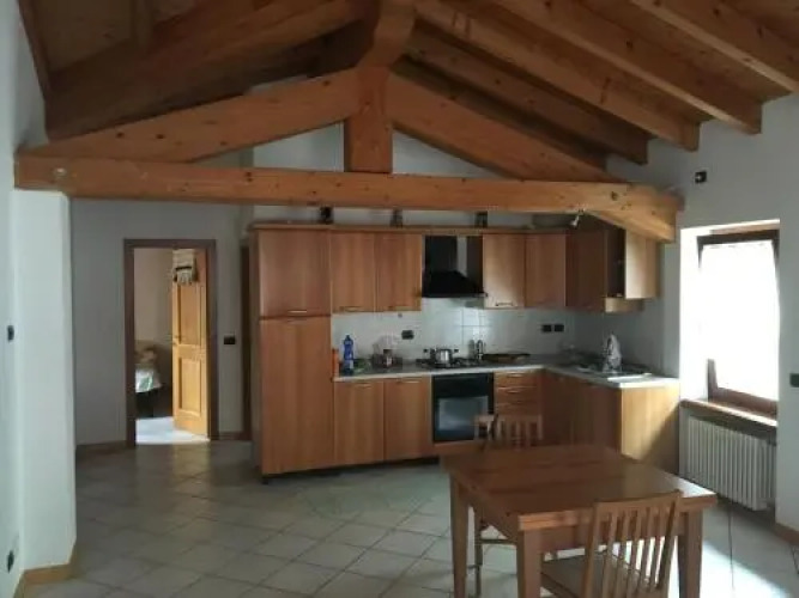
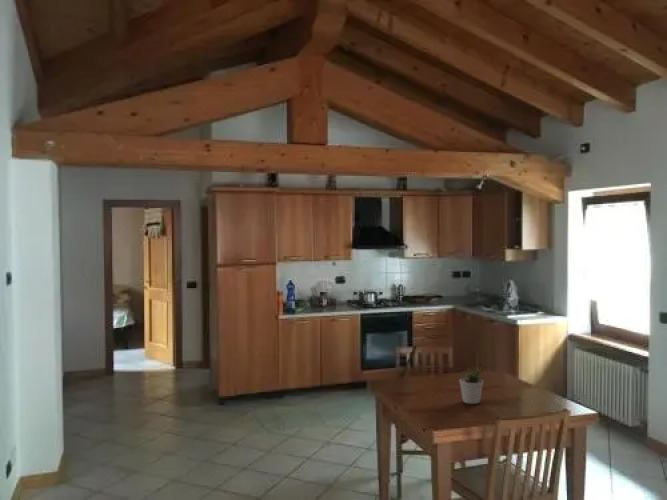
+ potted plant (471, 383)
